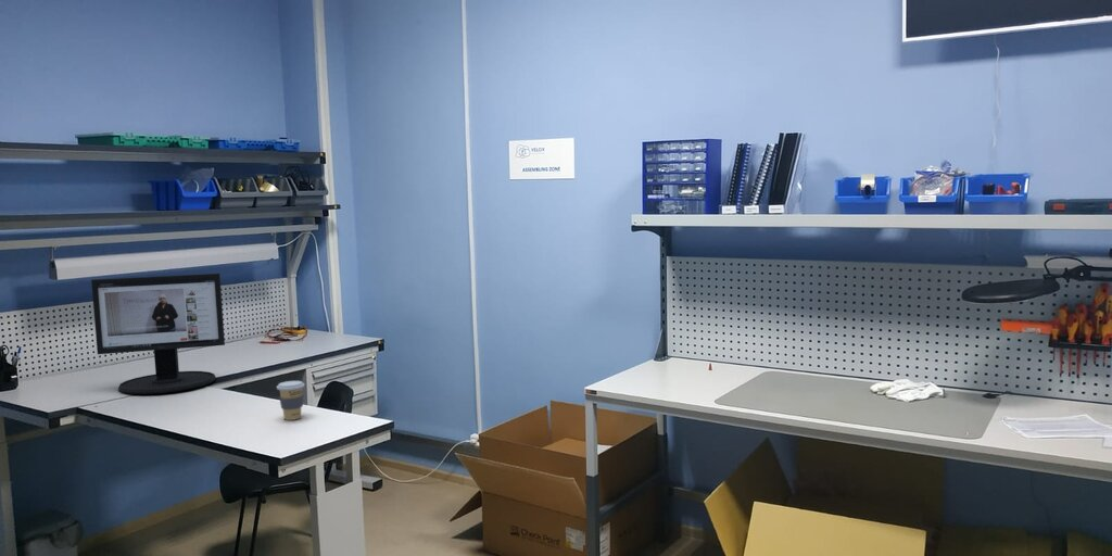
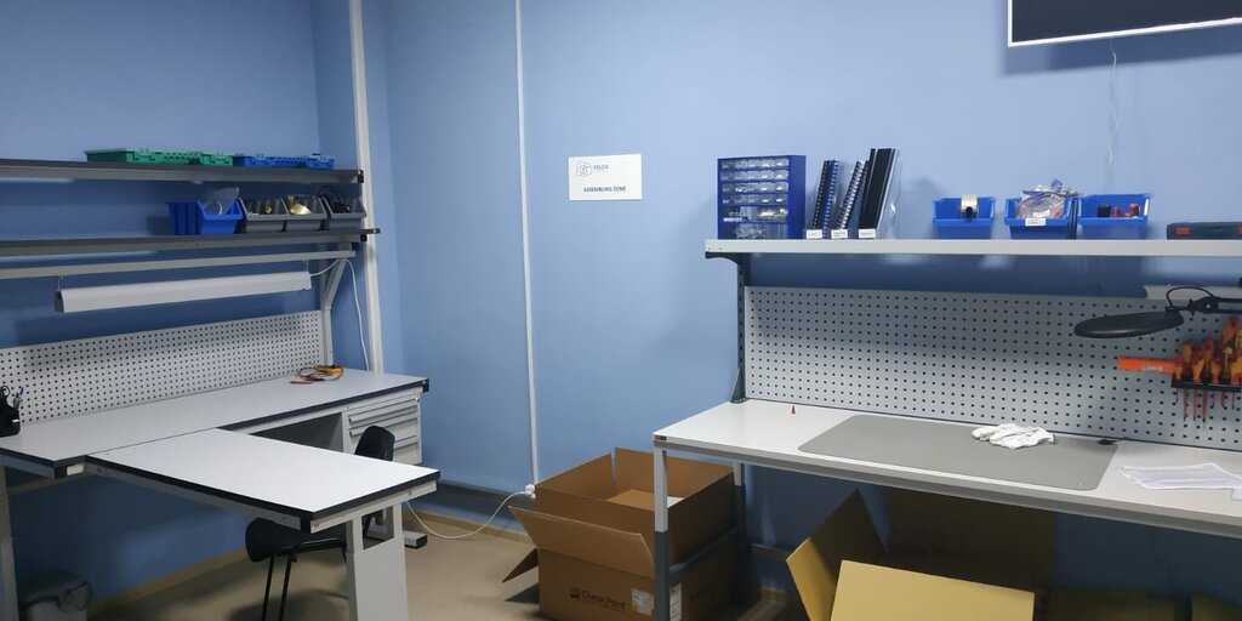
- computer monitor (157, 330)
- coffee cup (291, 400)
